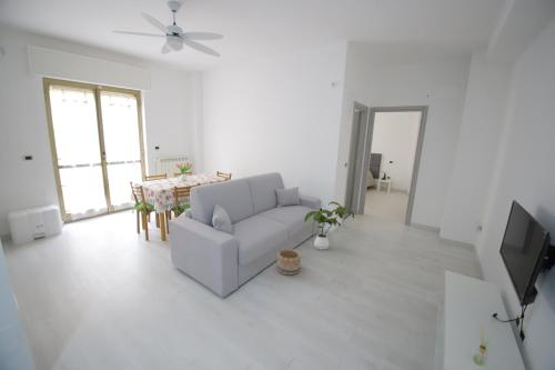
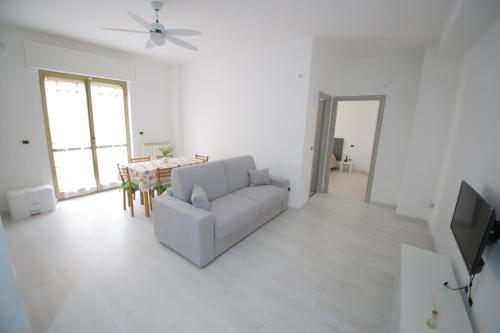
- house plant (331, 224)
- basket (289, 261)
